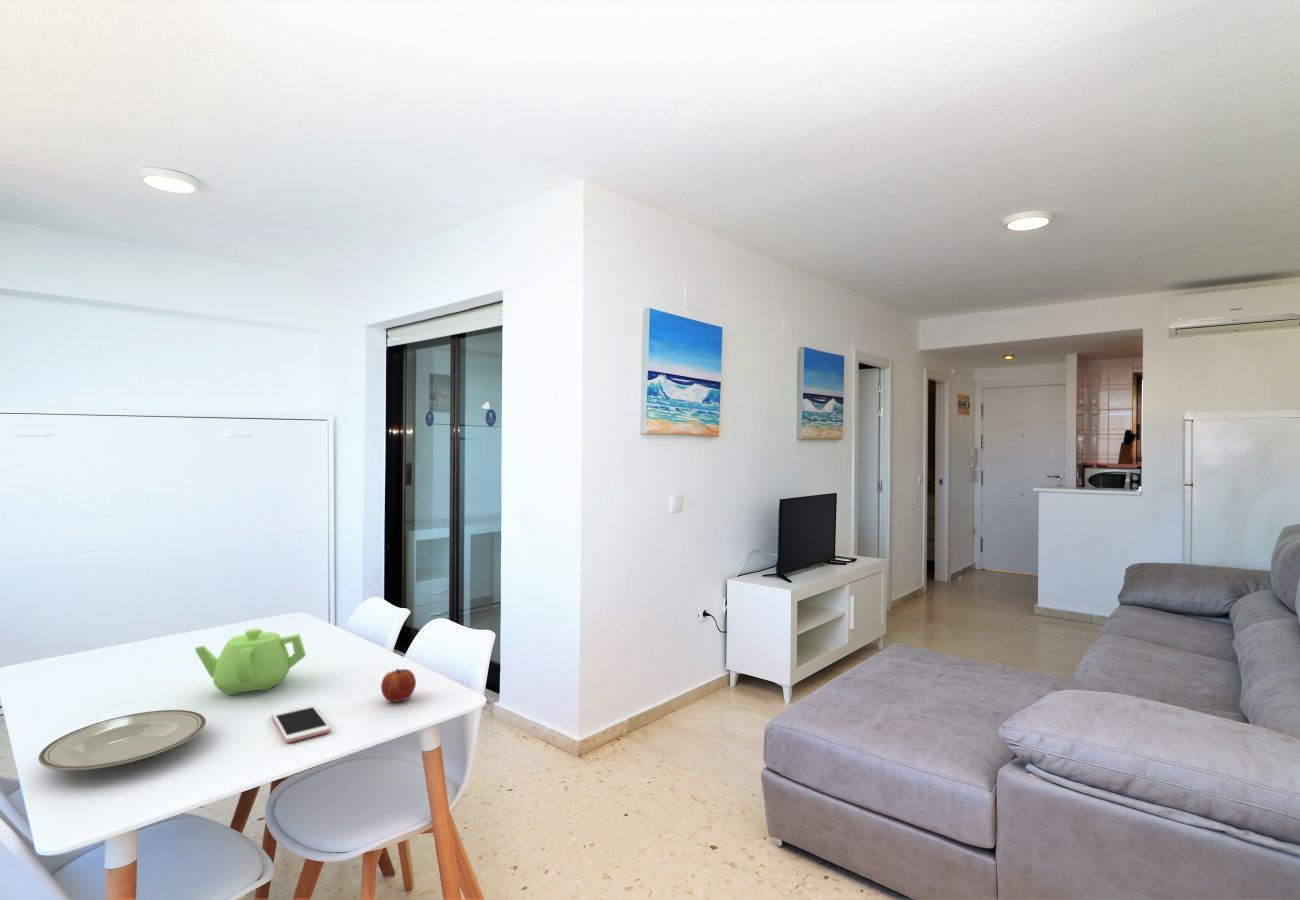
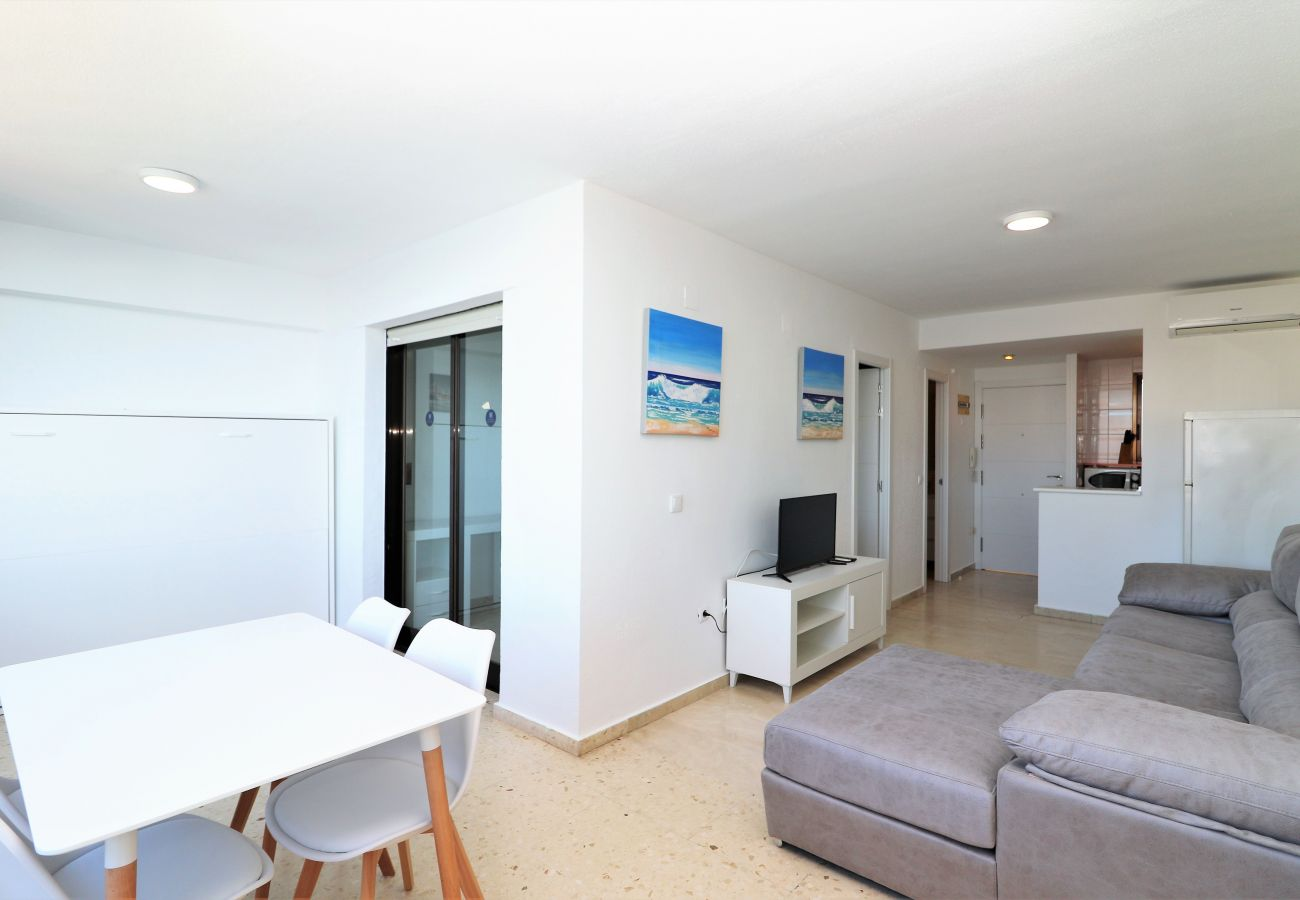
- plate (127, 744)
- teapot (252, 657)
- fruit (398, 683)
- cell phone (300, 721)
